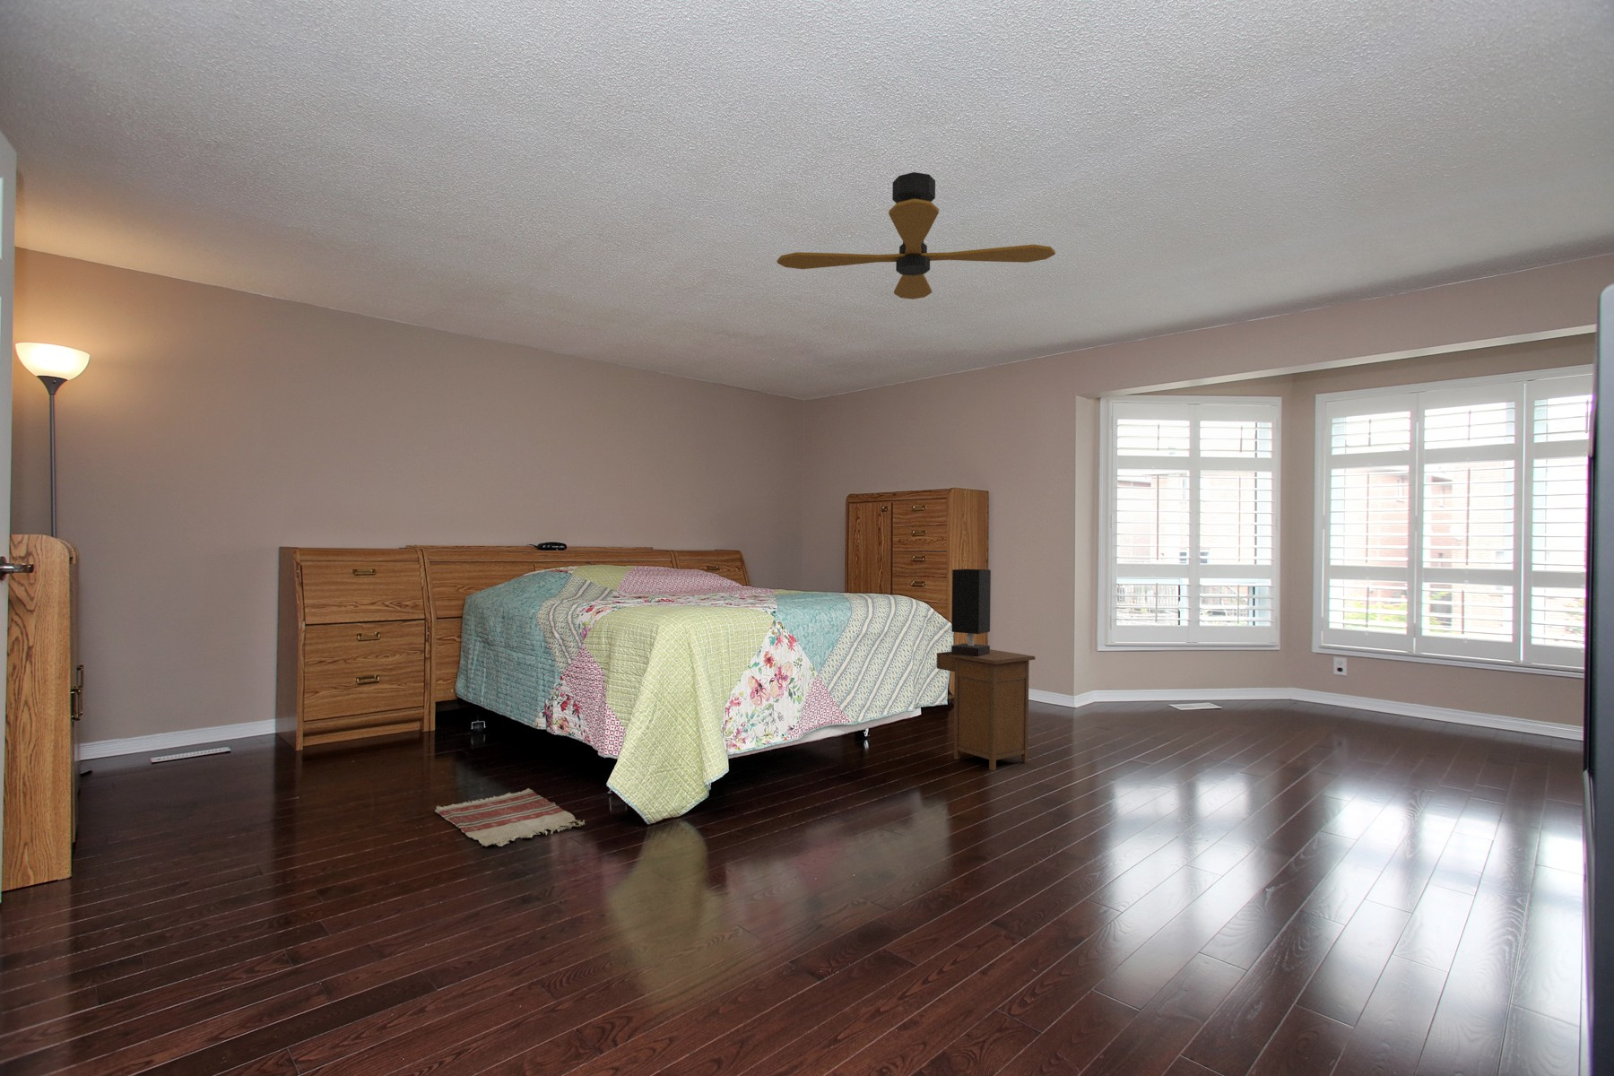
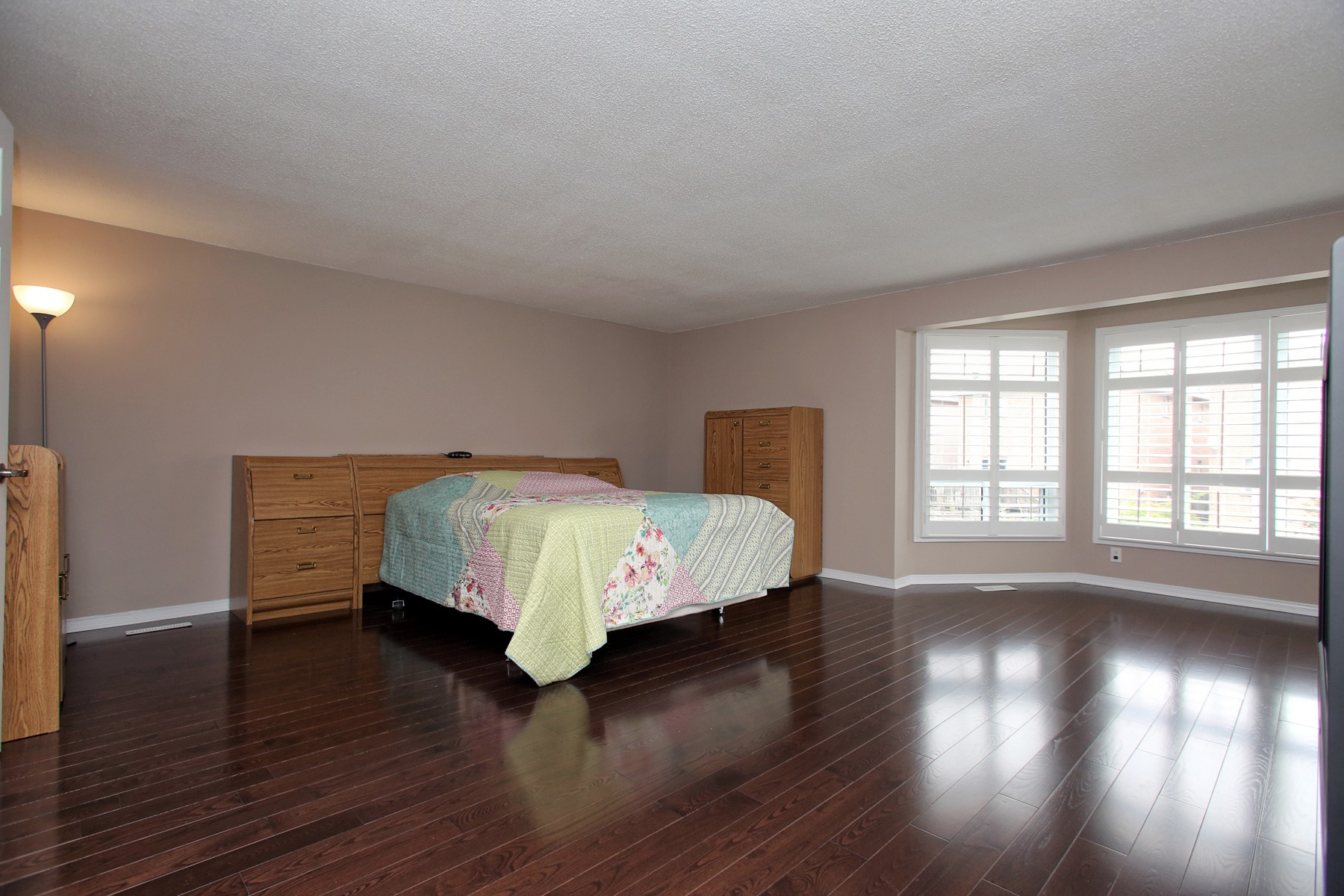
- table lamp (972, 610)
- rug (512, 814)
- ceiling fan (913, 226)
- nightstand (981, 705)
